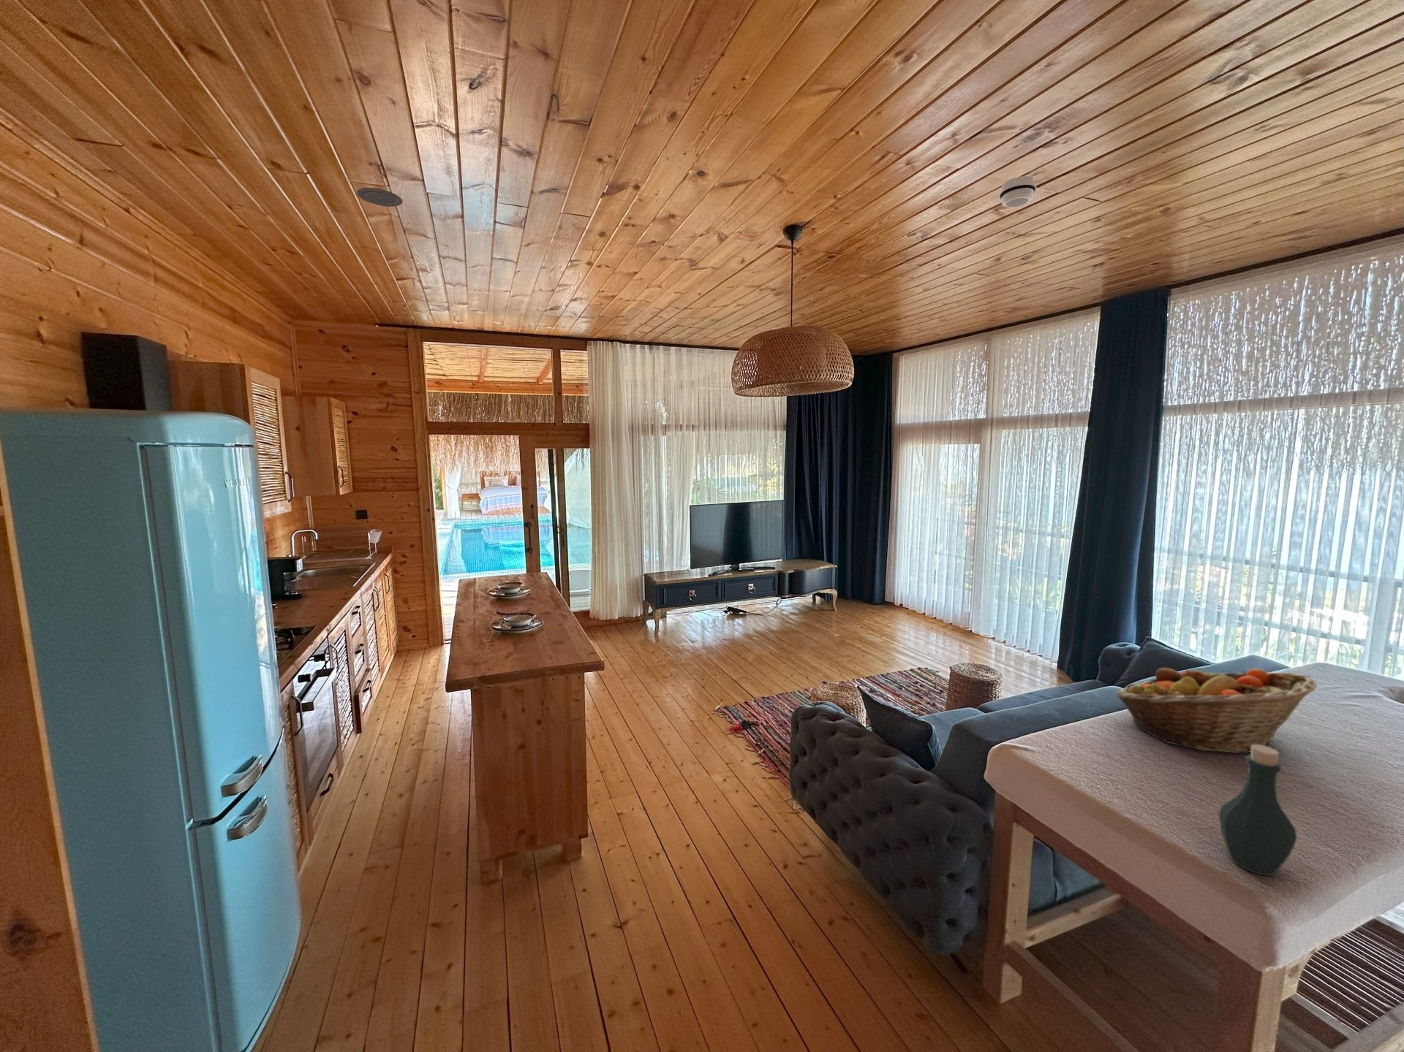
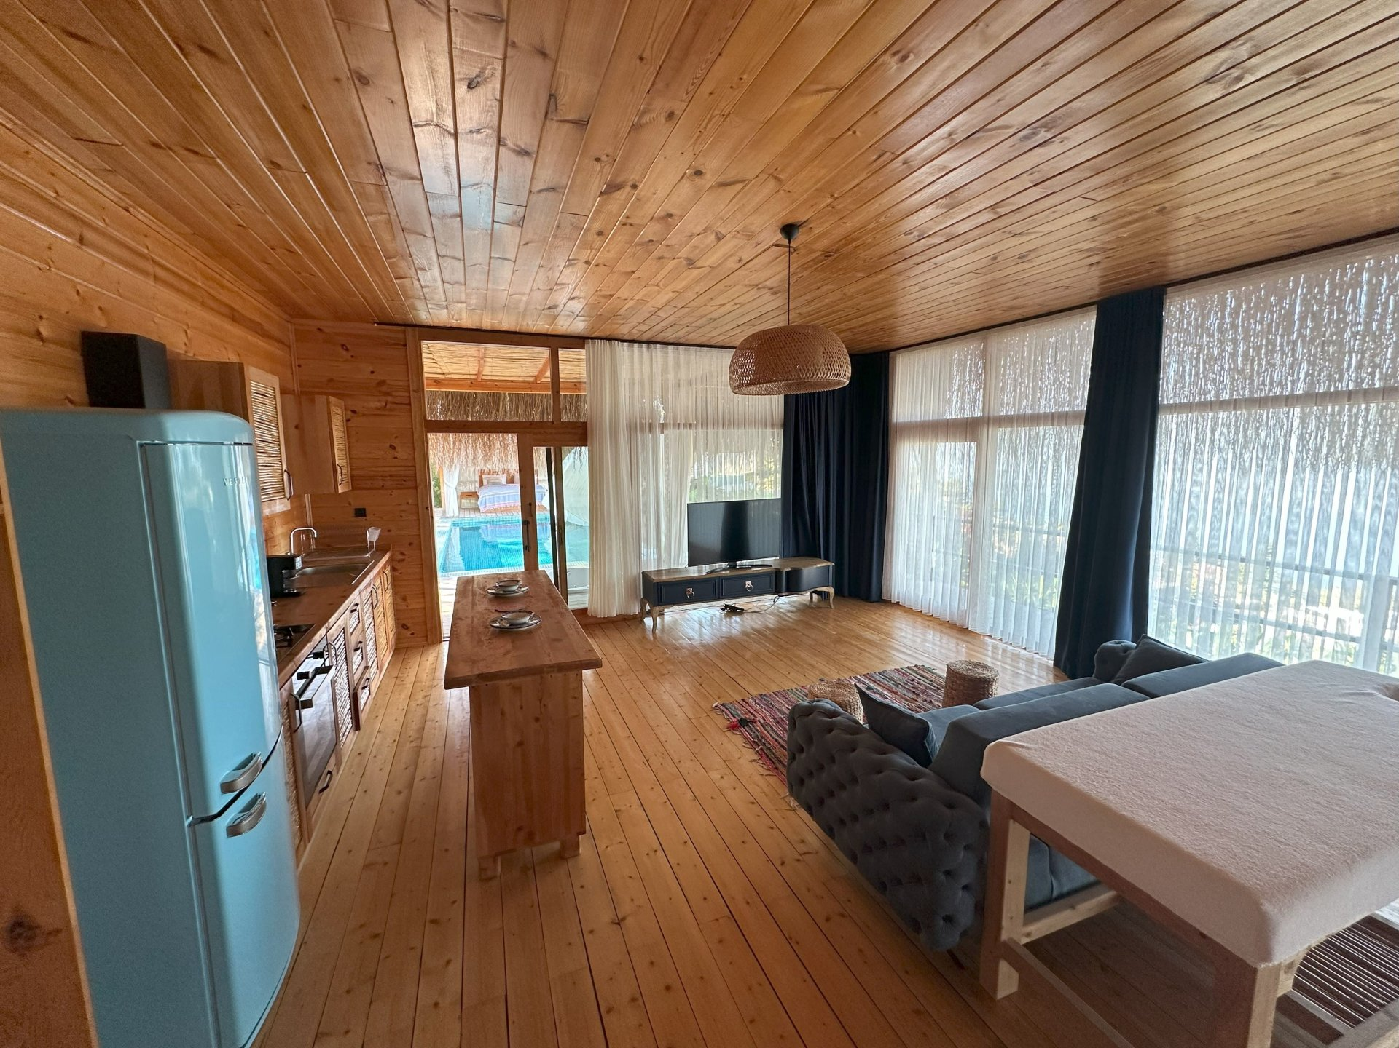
- smoke detector (1017, 192)
- recessed light (379, 194)
- bottle (1258, 807)
- fruit basket (1209, 699)
